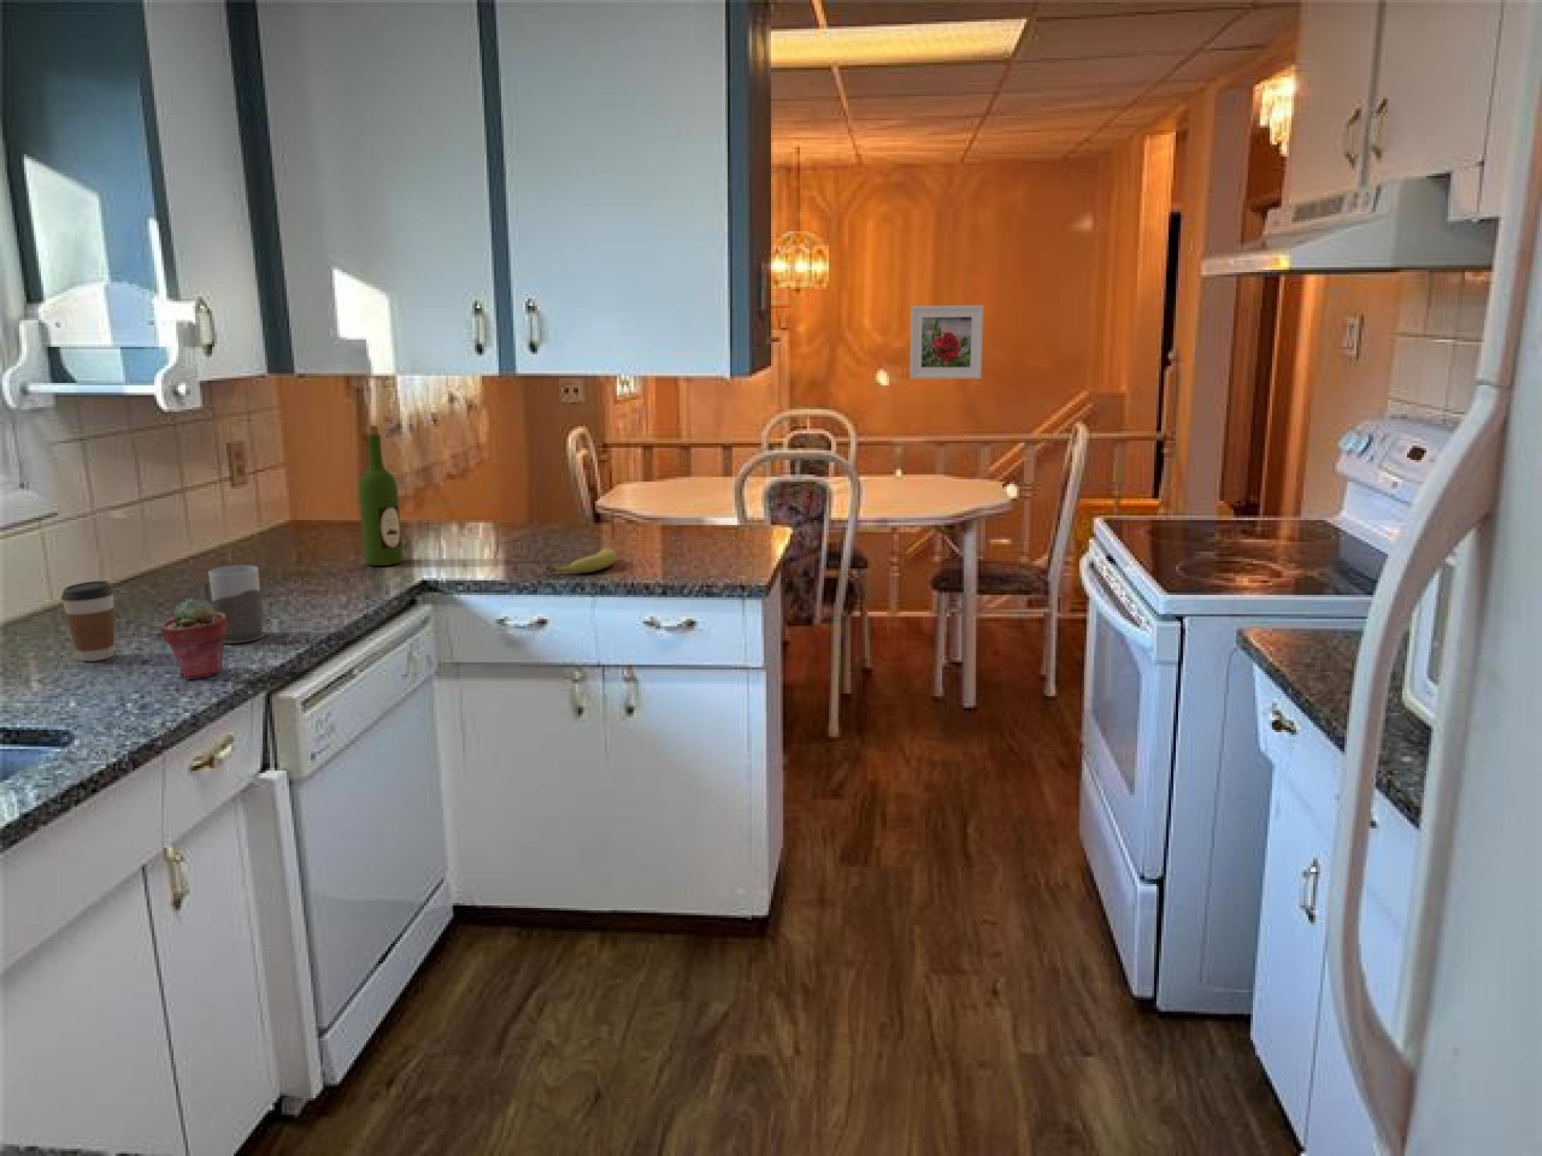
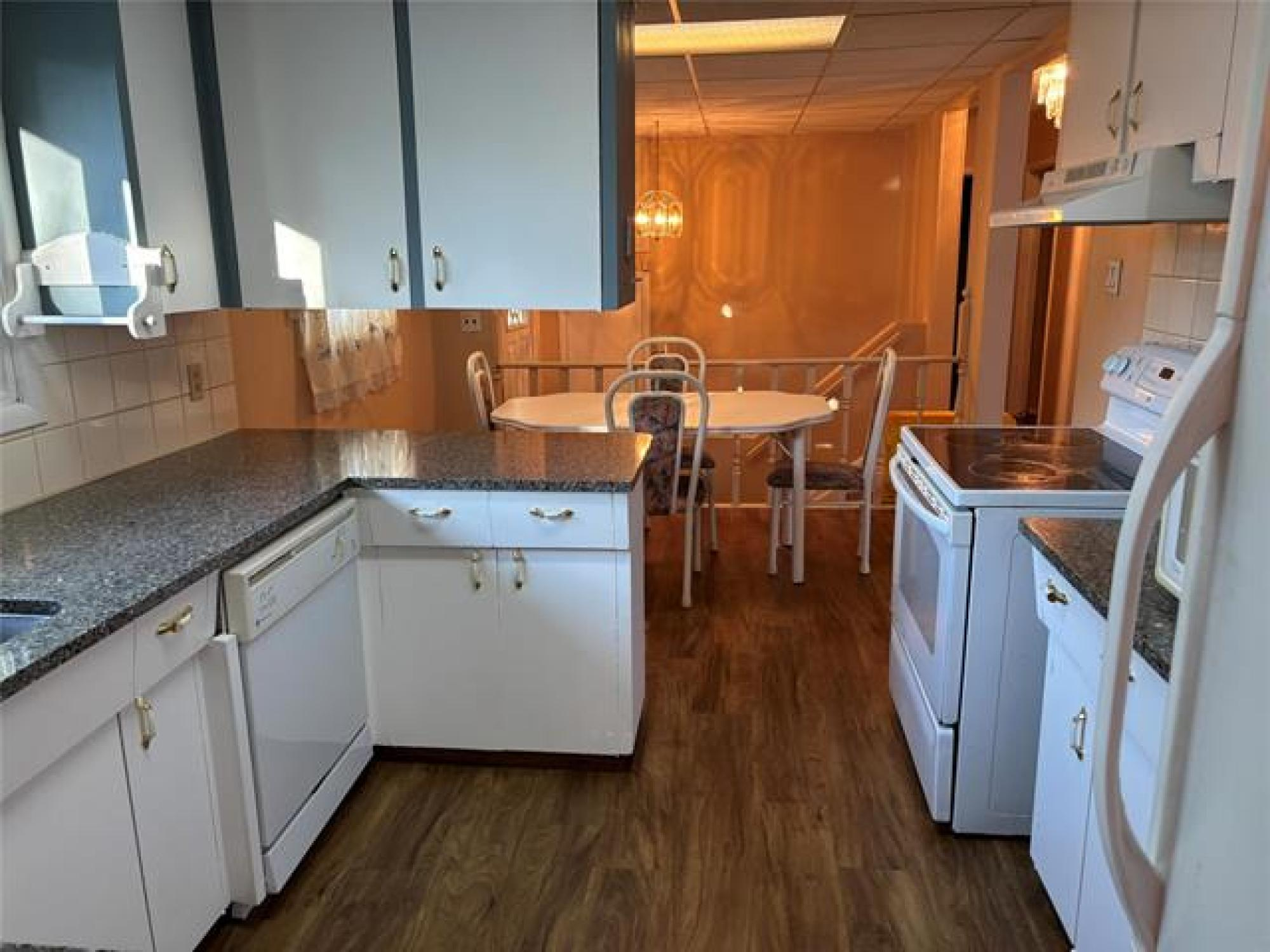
- wine bottle (379, 494)
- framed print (946, 342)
- potted succulent (195, 635)
- coffee cup (91, 622)
- mug (229, 602)
- fruit (589, 560)
